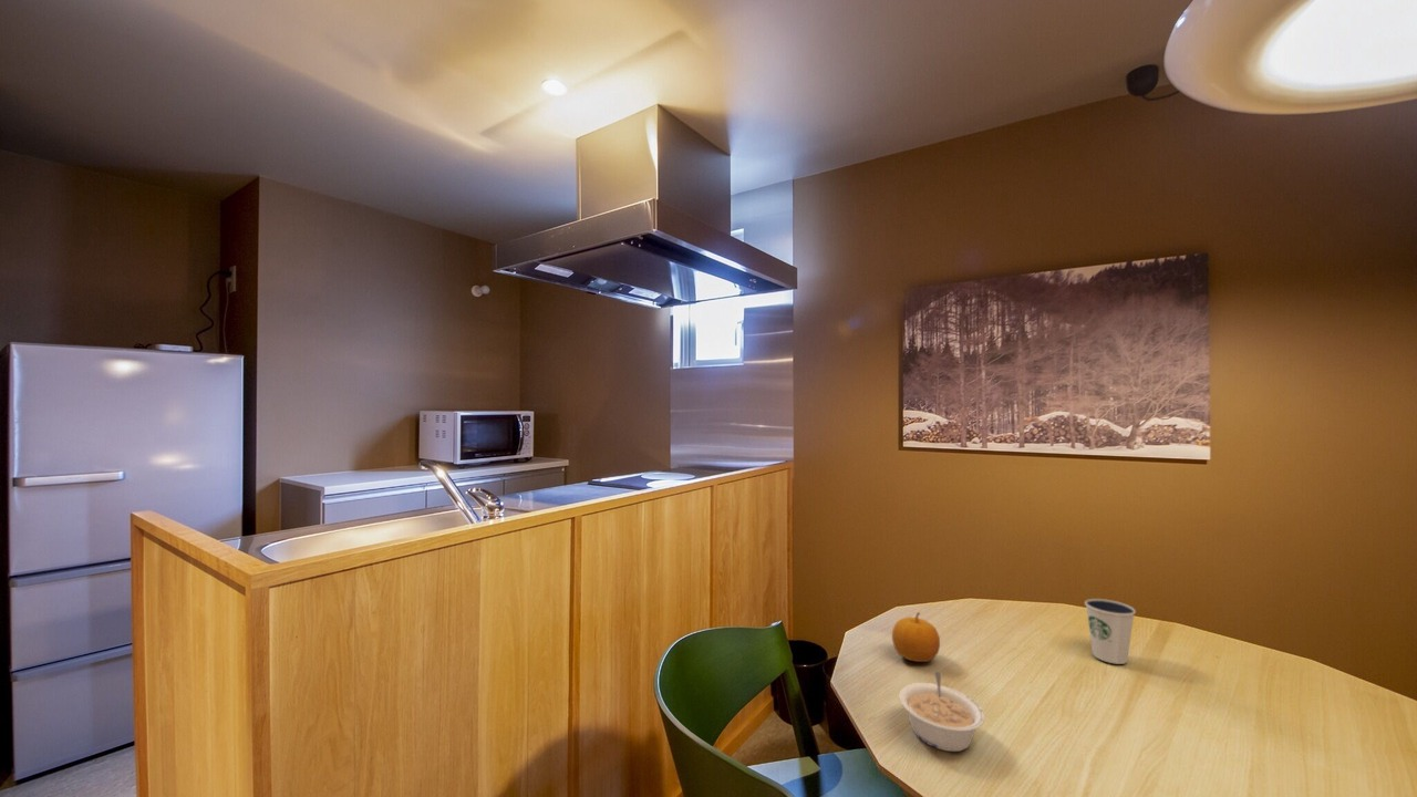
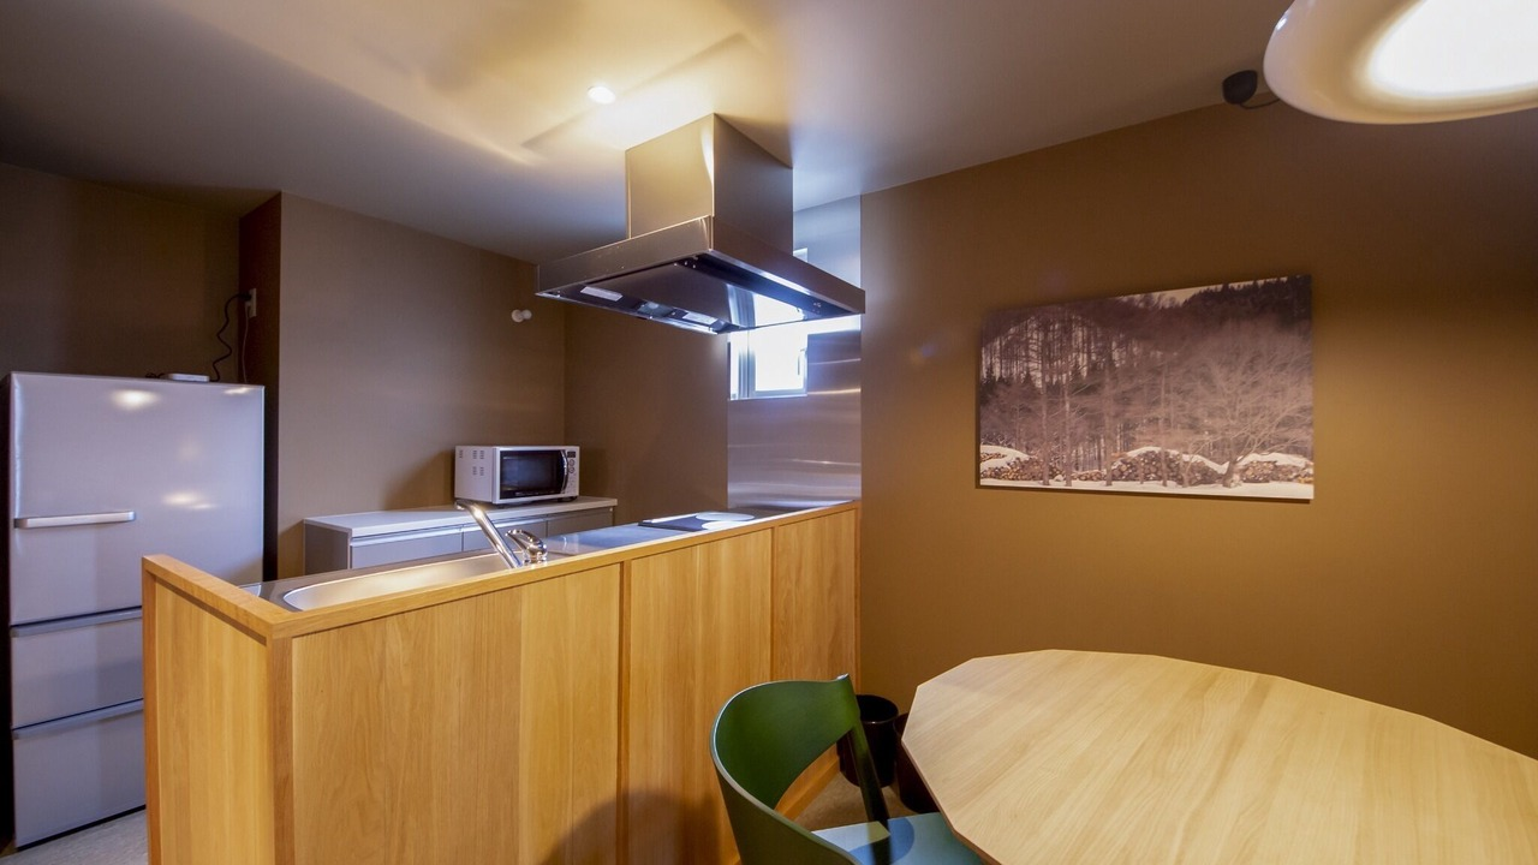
- legume (938, 714)
- dixie cup (1109, 631)
- fruit (916, 634)
